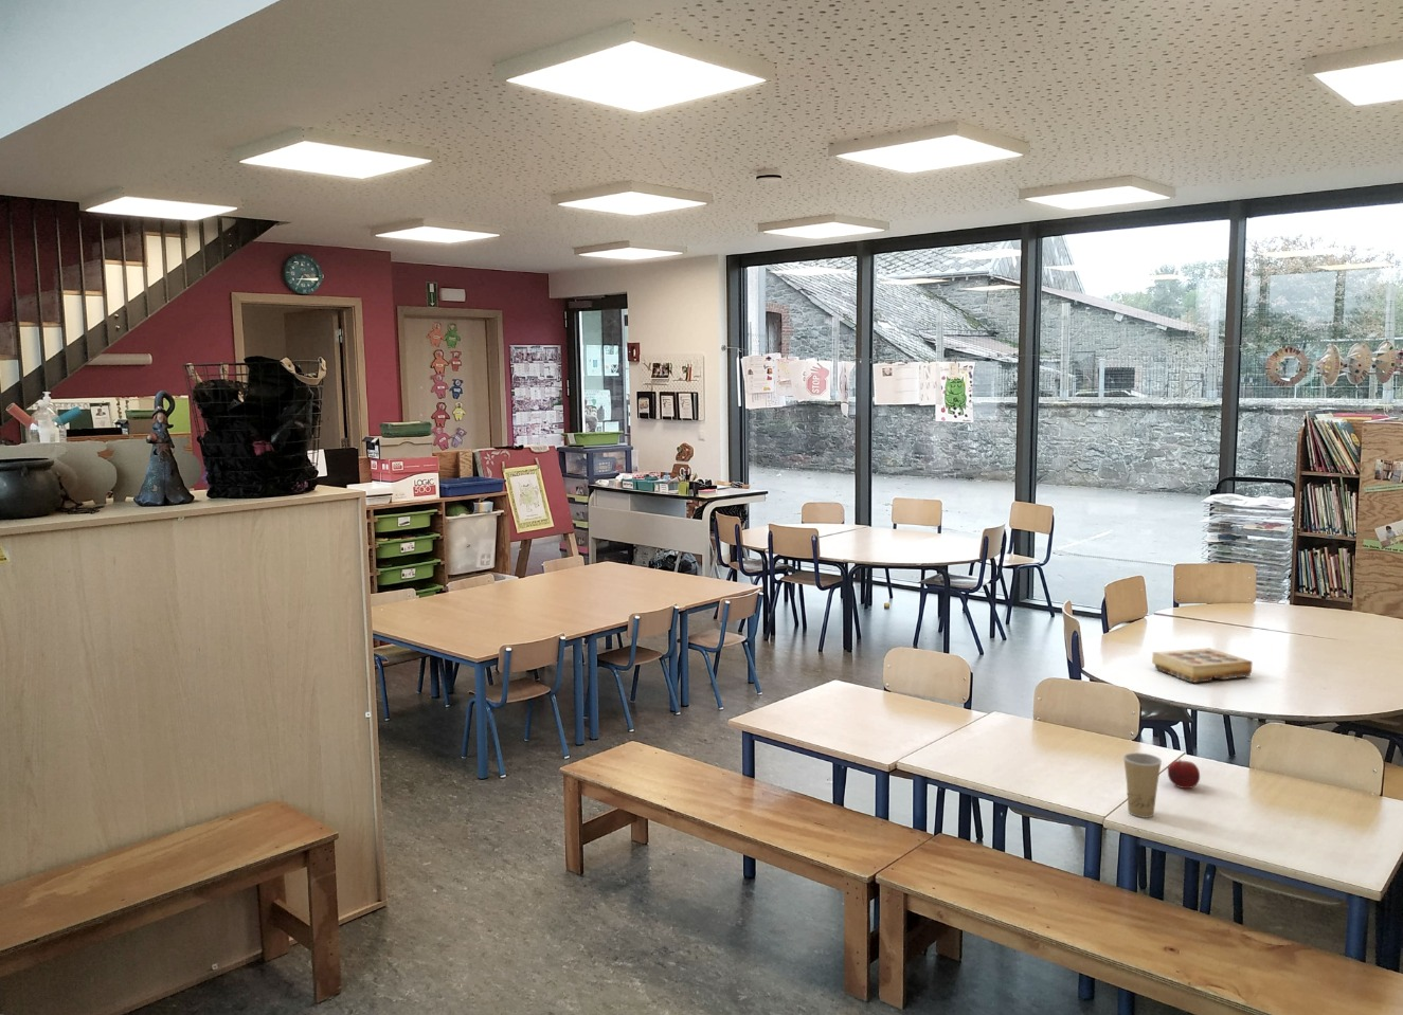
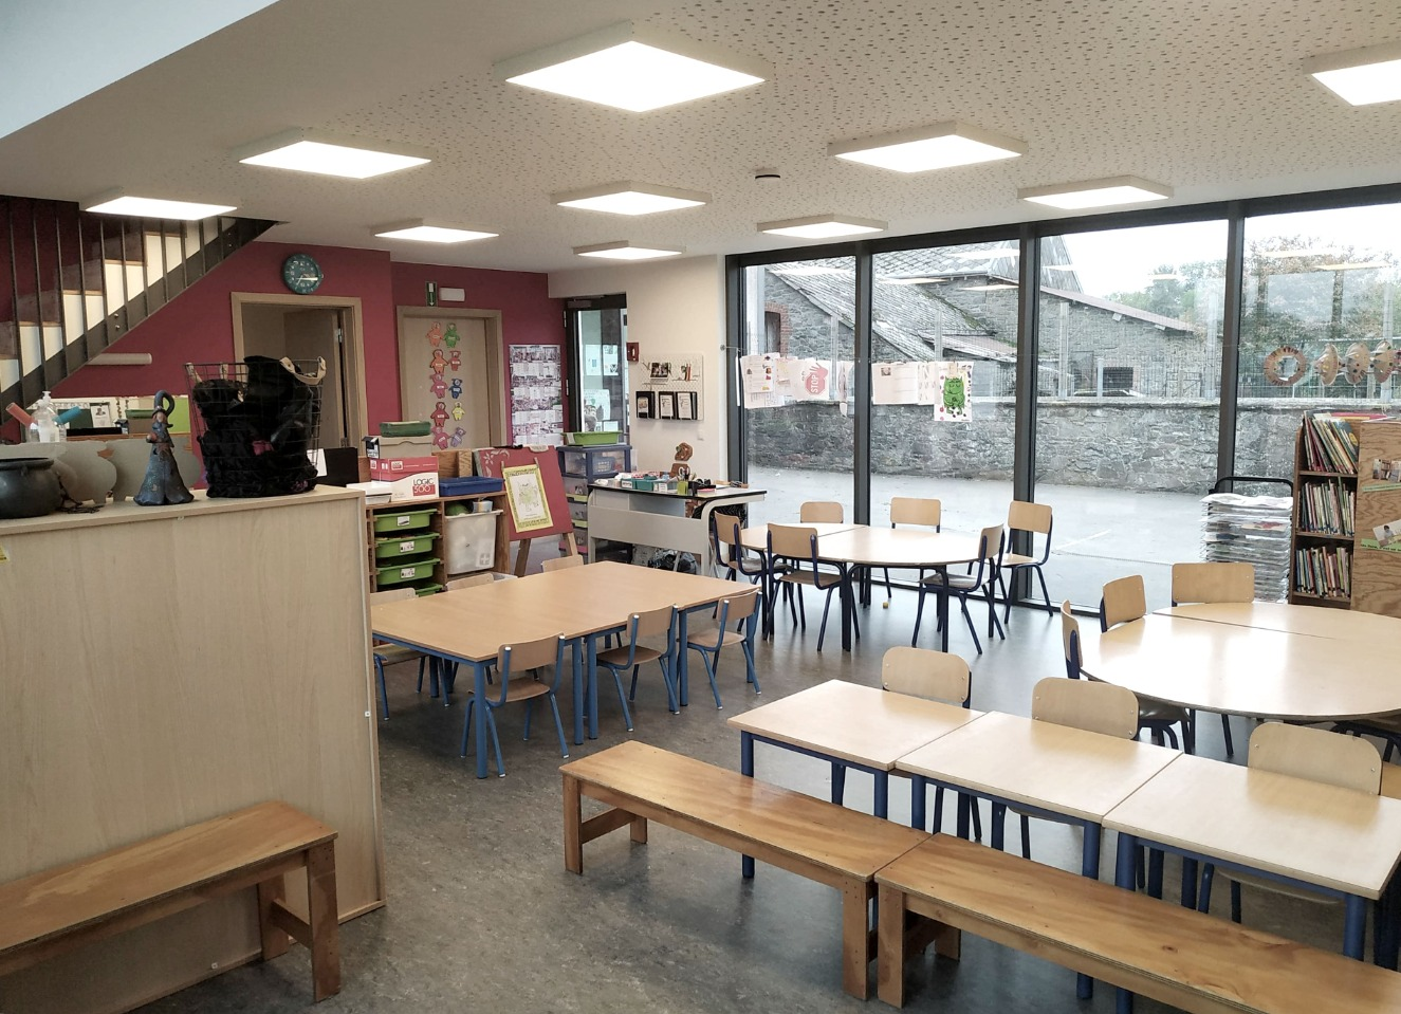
- fruit (1183, 772)
- book (1199, 663)
- paper cup (1142, 785)
